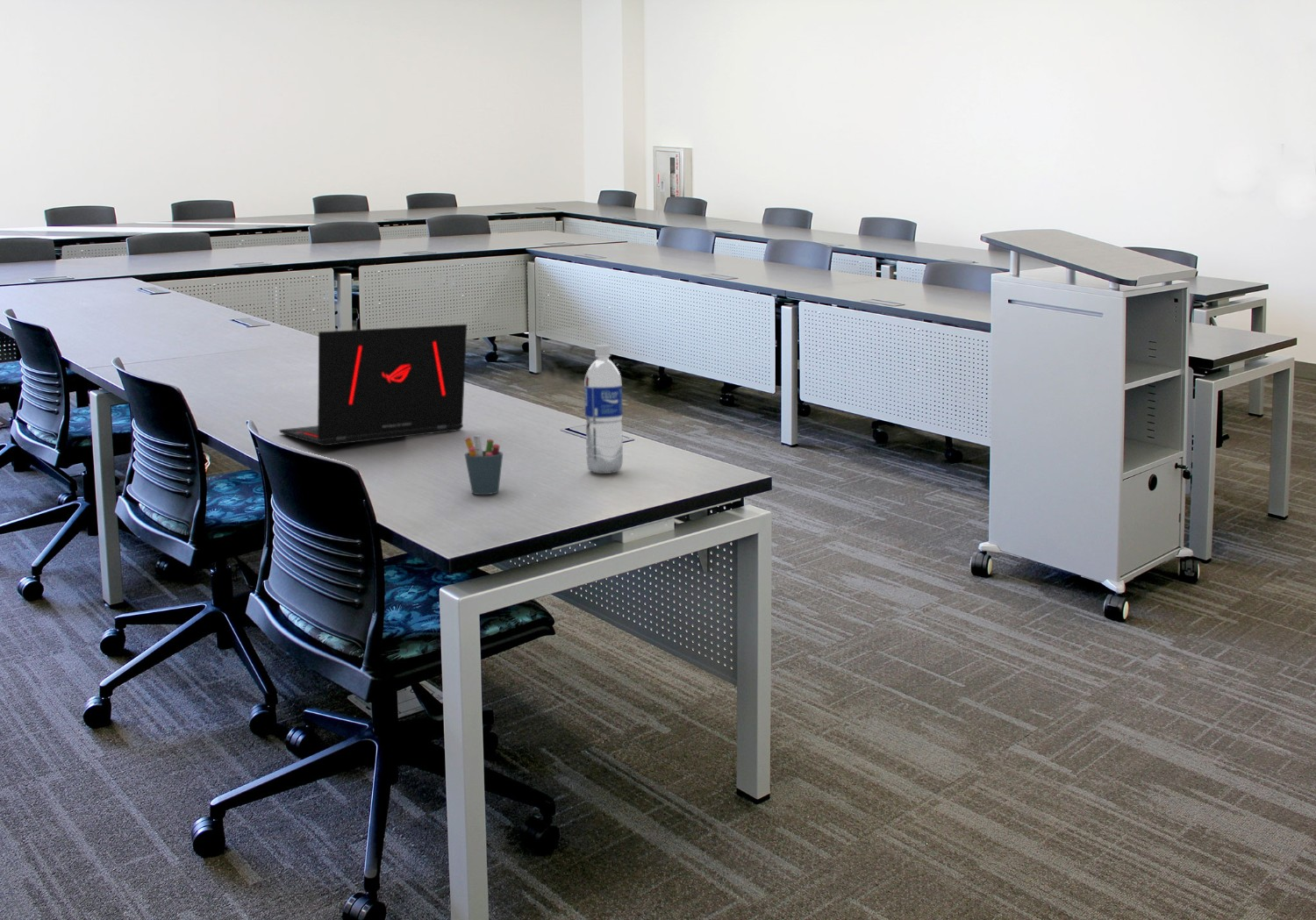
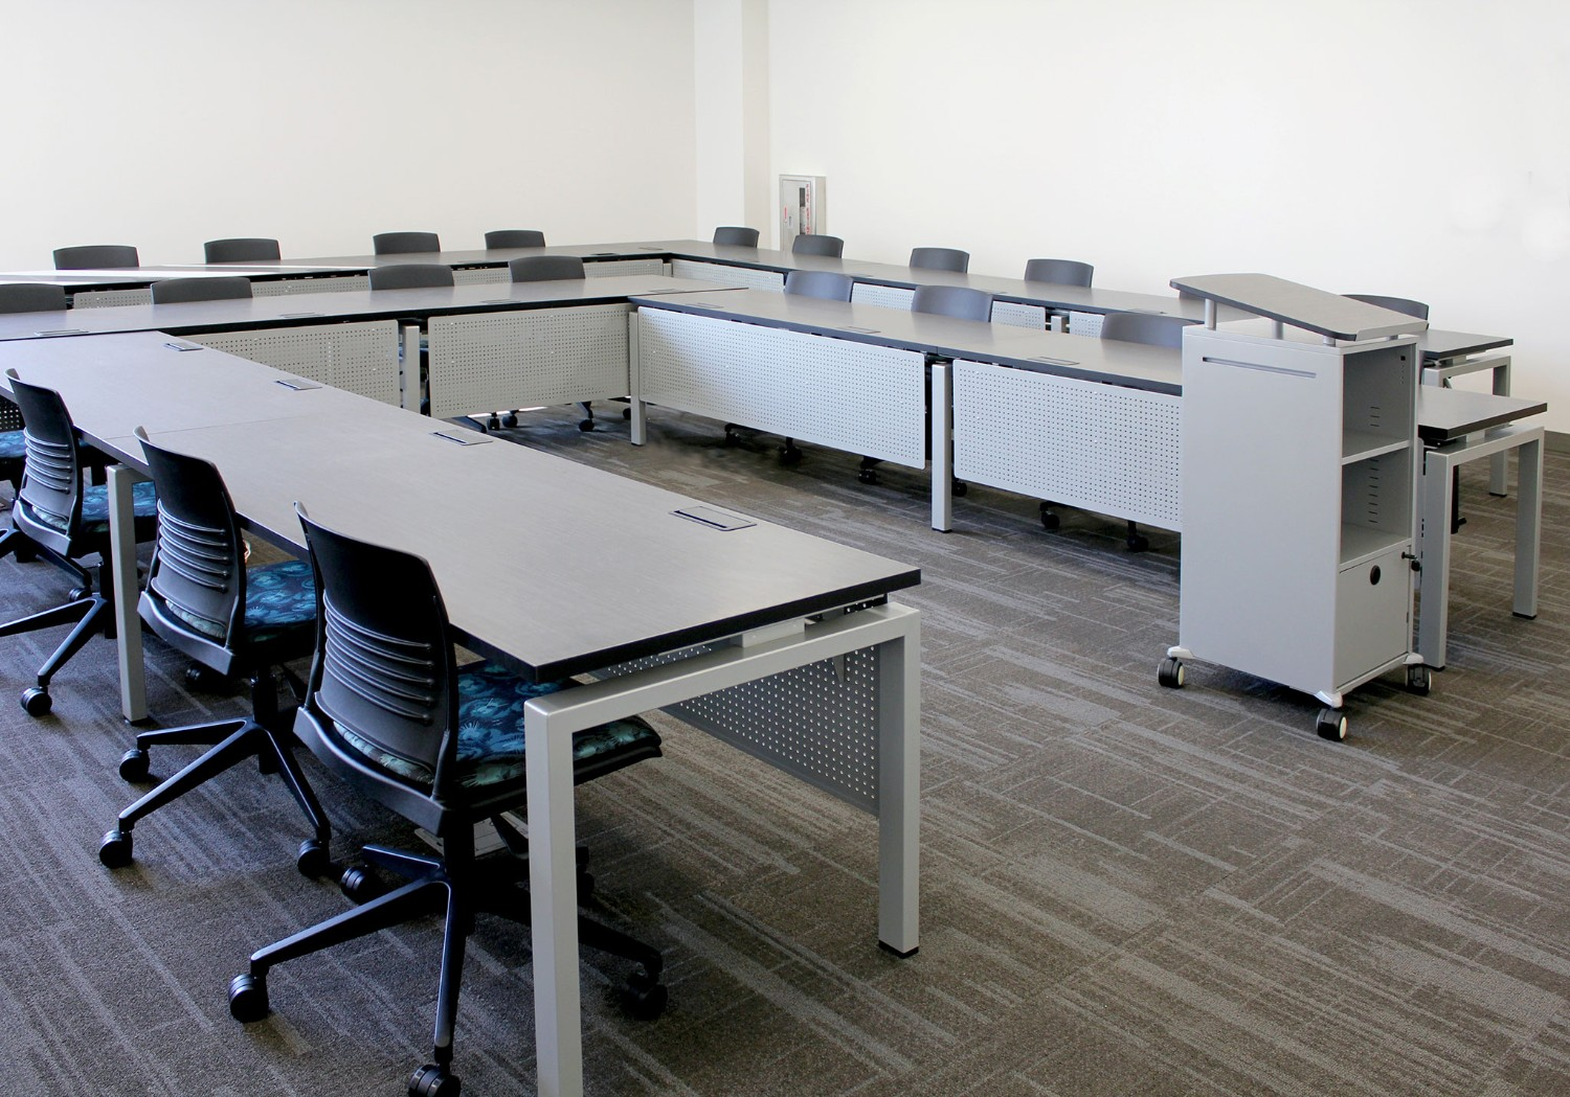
- pen holder (483, 462)
- water bottle (604, 409)
- laptop (373, 380)
